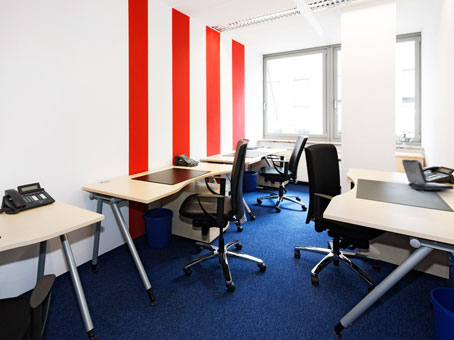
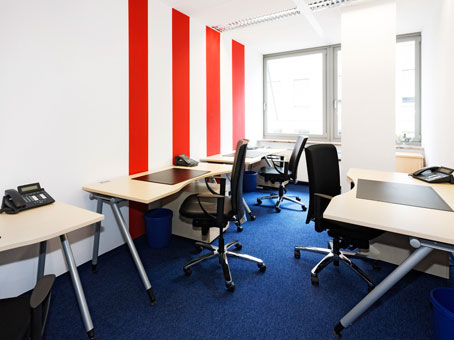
- laptop (424, 174)
